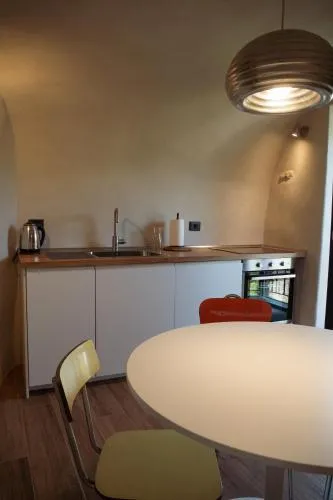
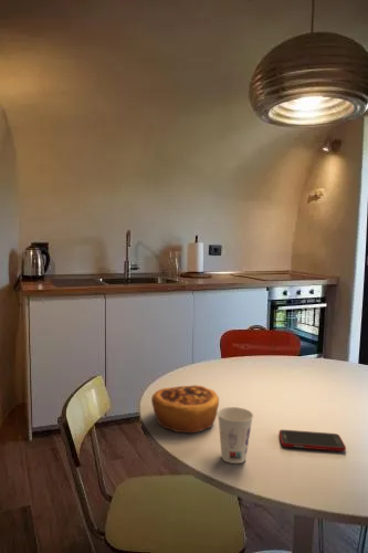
+ cell phone (311, 440)
+ cup (234, 435)
+ pastry (185, 406)
